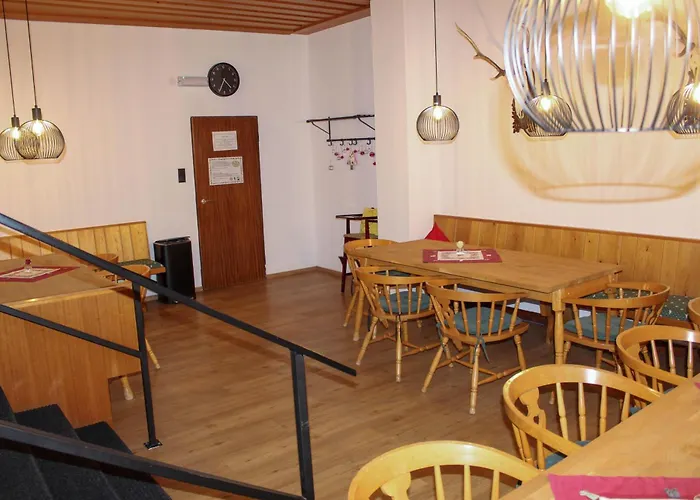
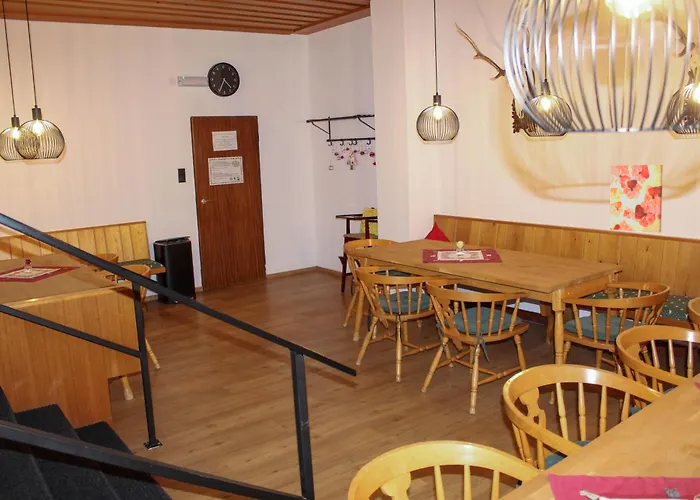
+ wall art (635, 198)
